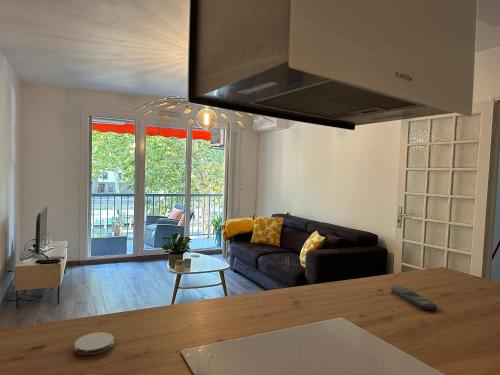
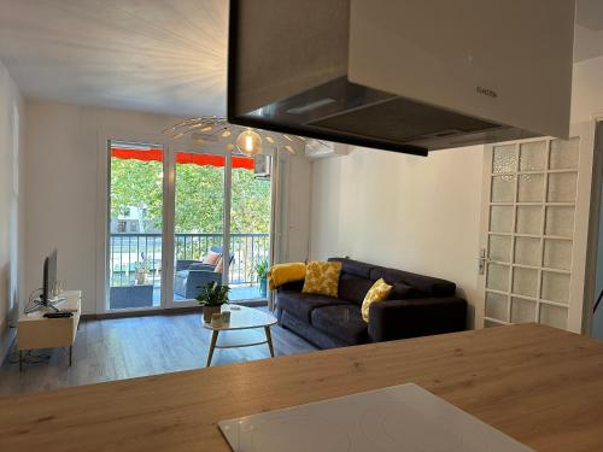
- remote control (412, 296)
- coaster (94, 343)
